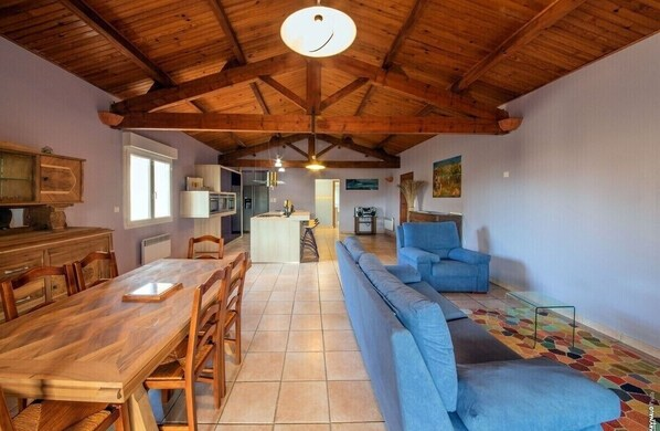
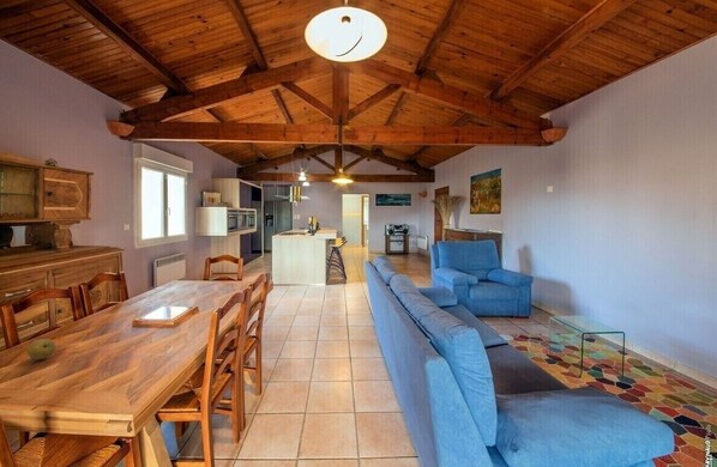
+ fruit (41, 348)
